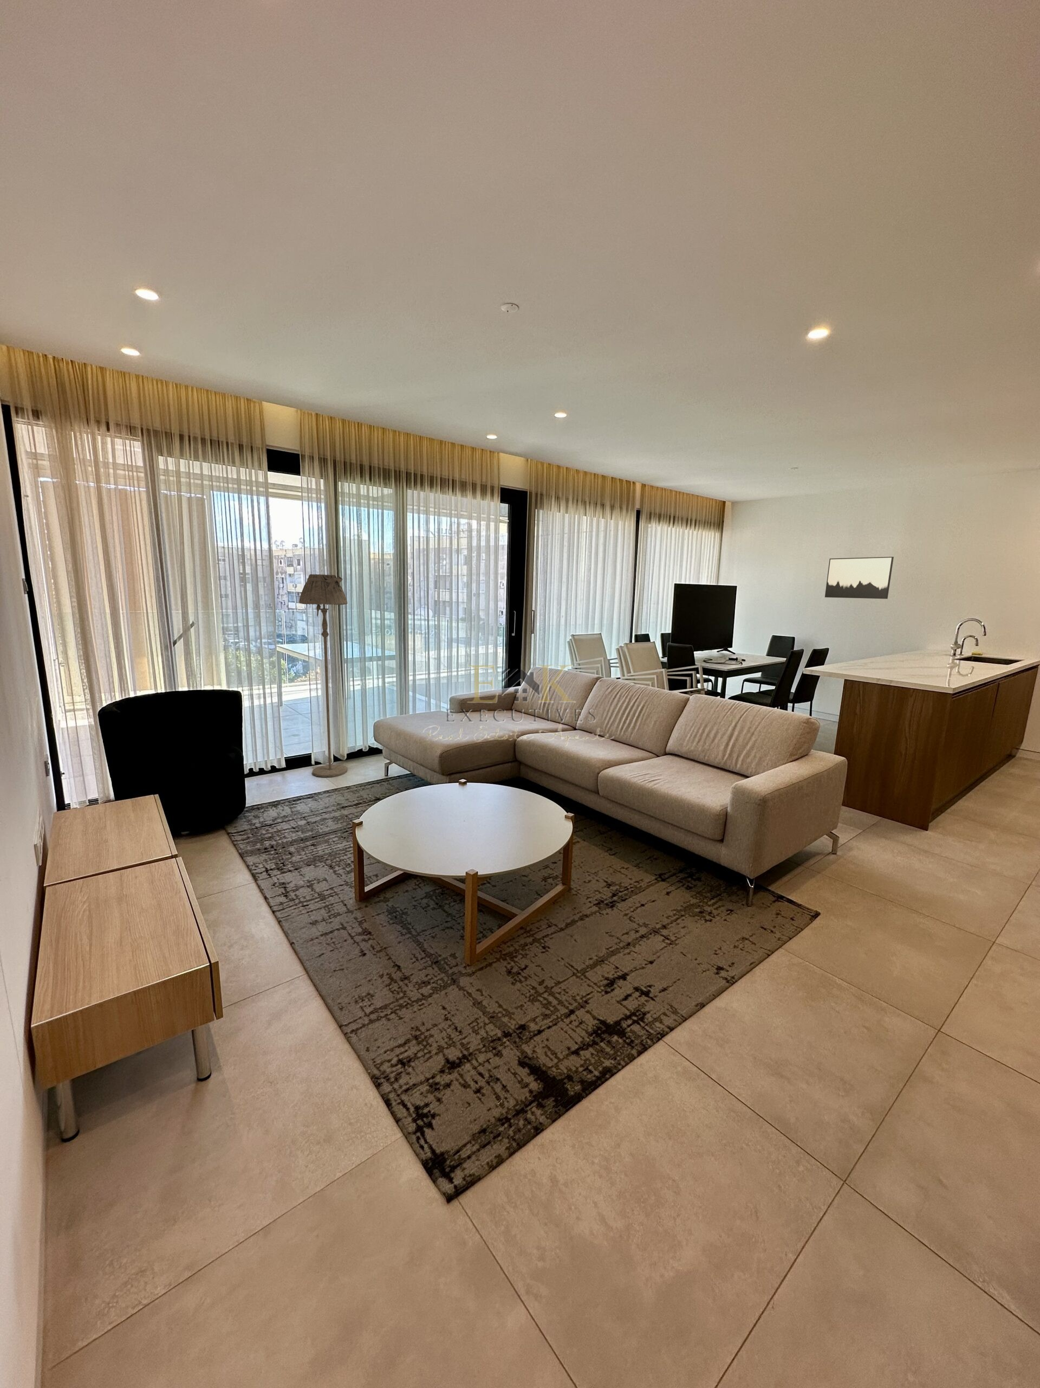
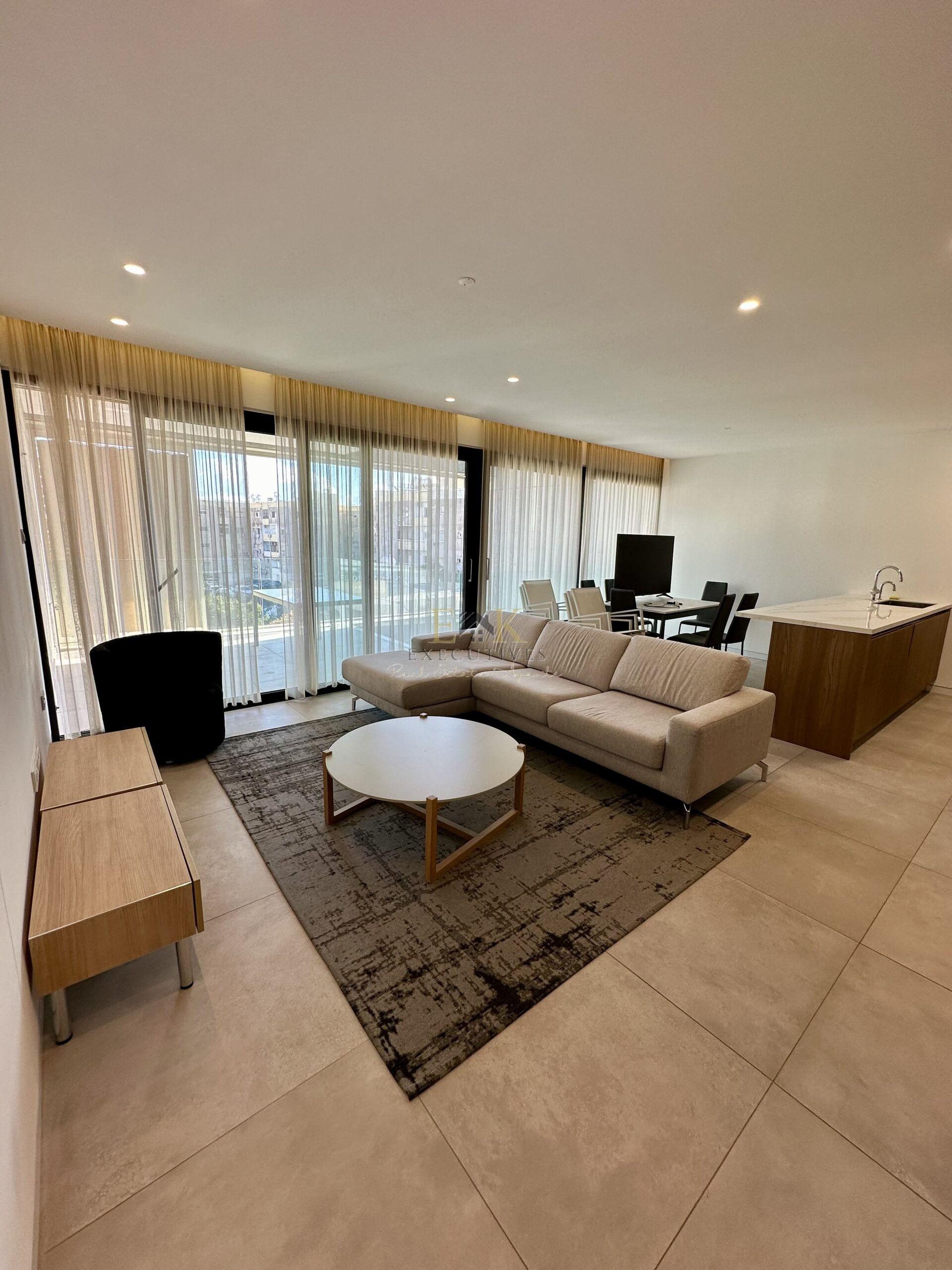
- floor lamp (326, 677)
- wall art (858, 578)
